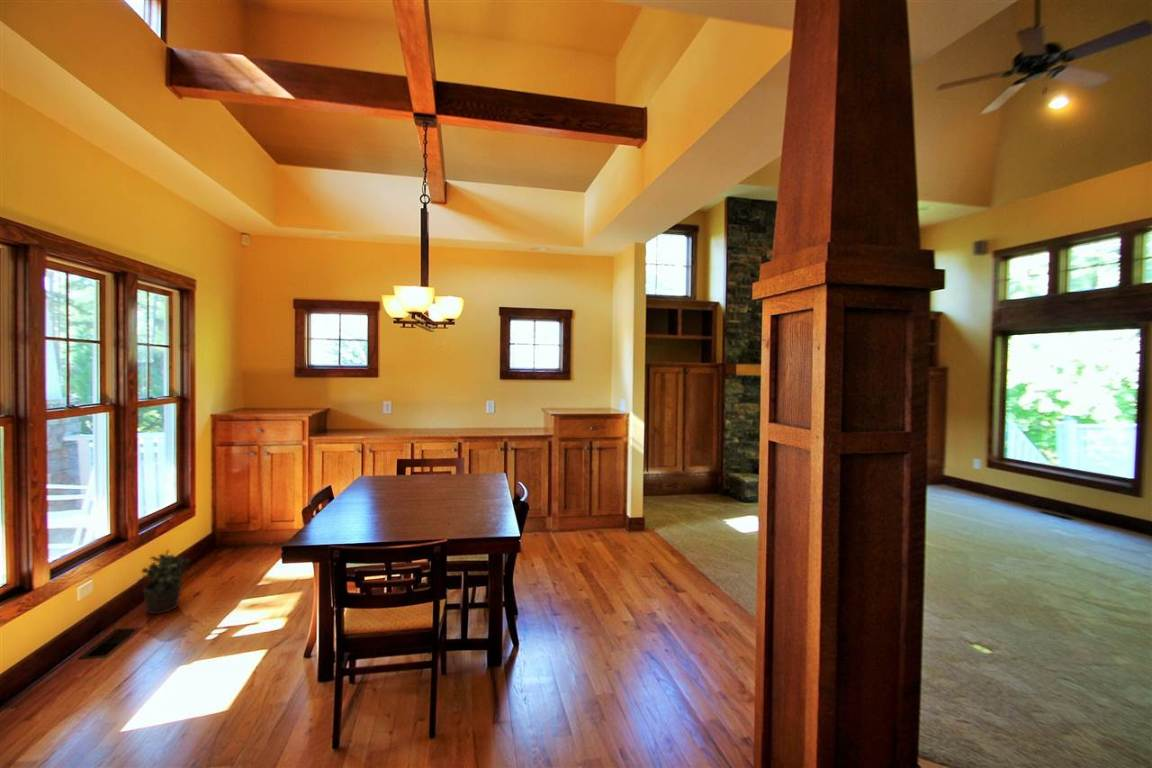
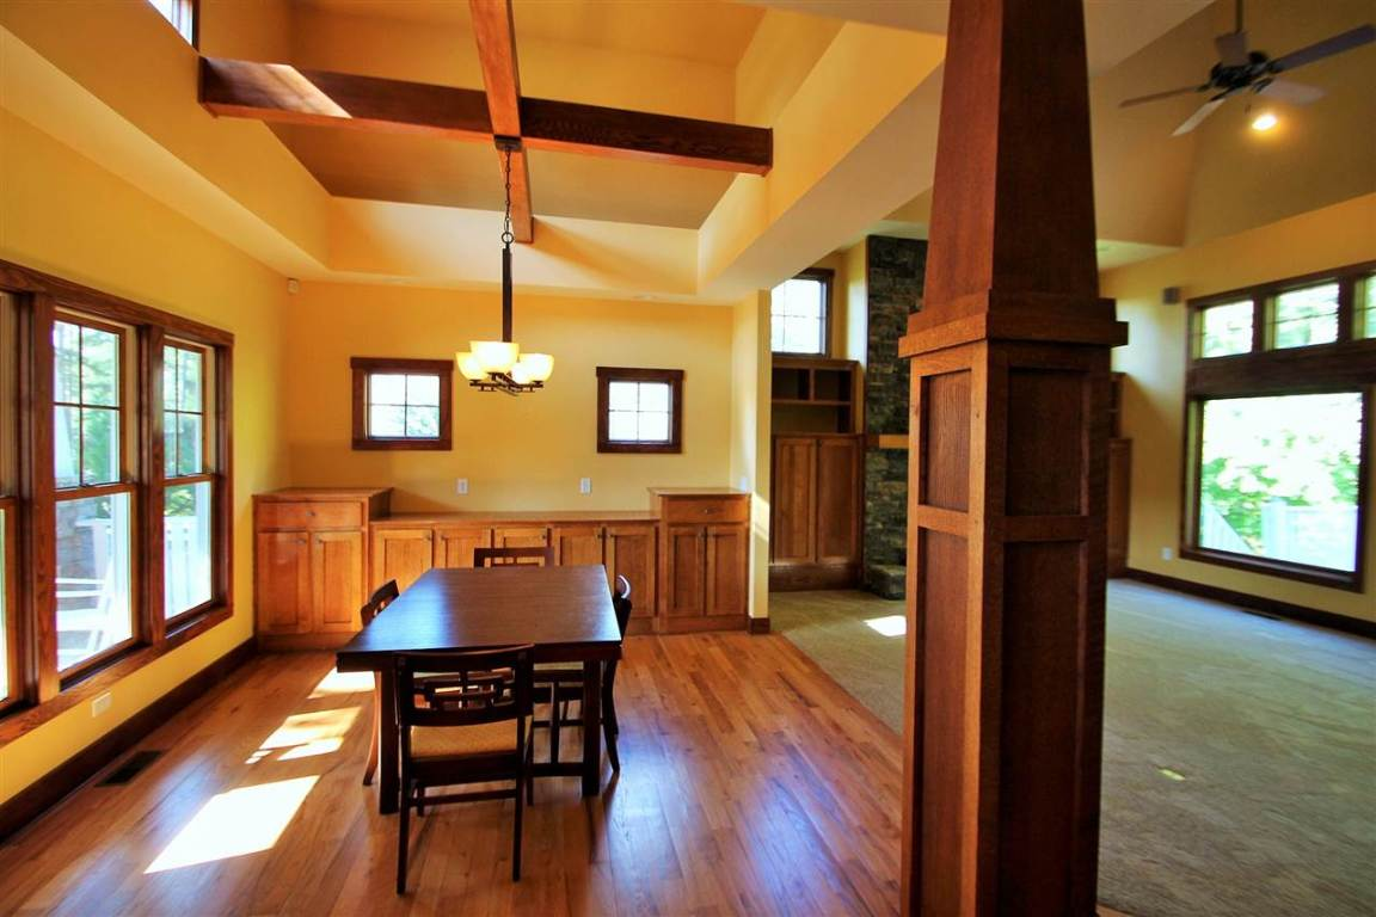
- potted plant (165, 579)
